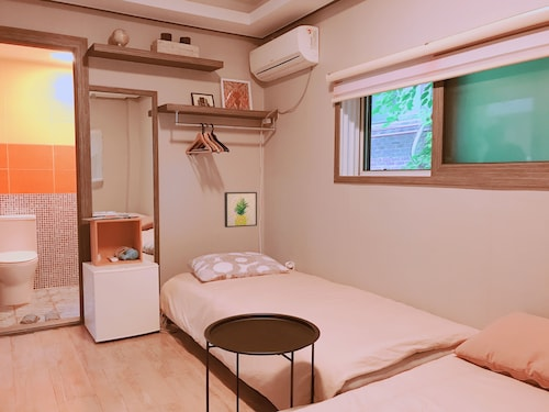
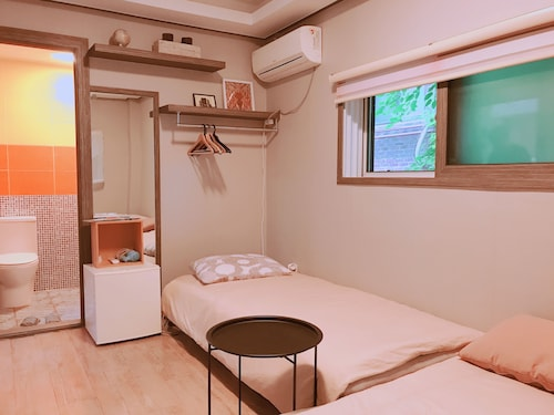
- wall art (240, 209)
